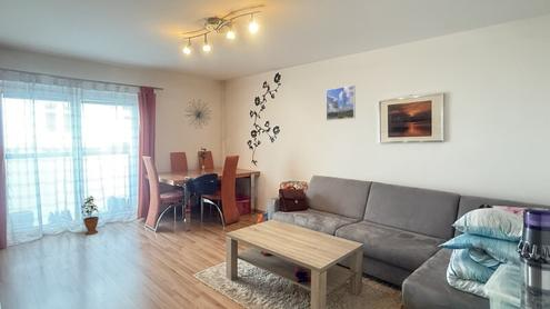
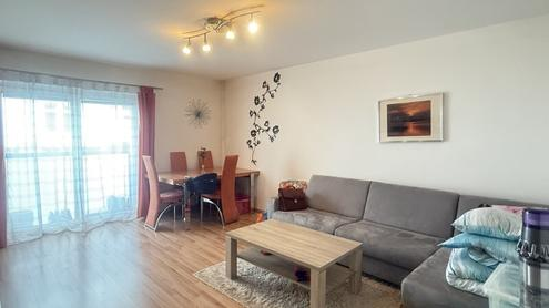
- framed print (340, 103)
- potted plant (89, 213)
